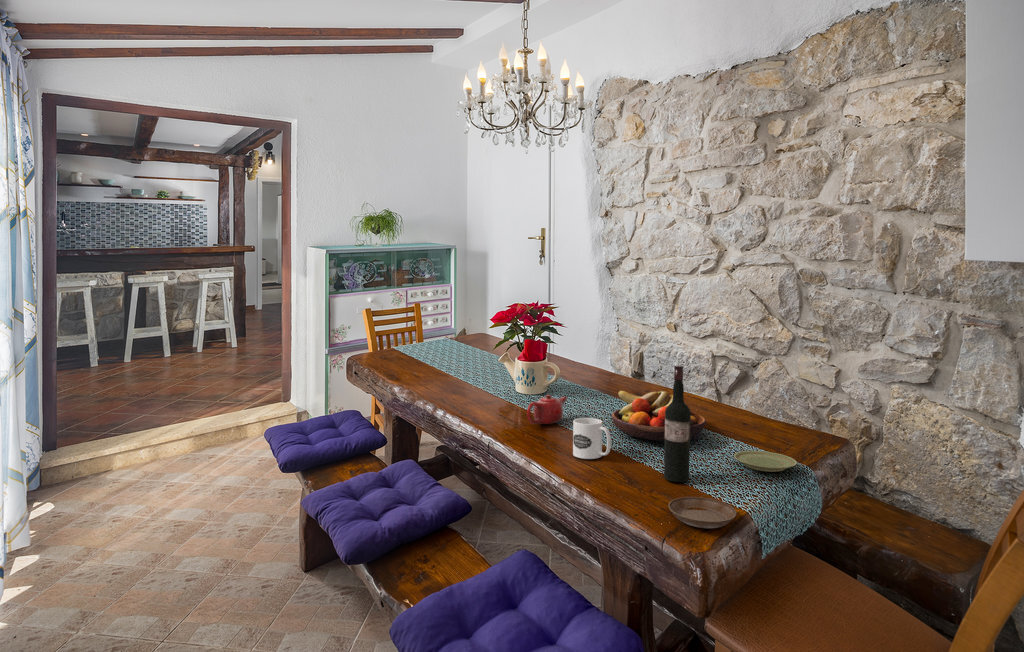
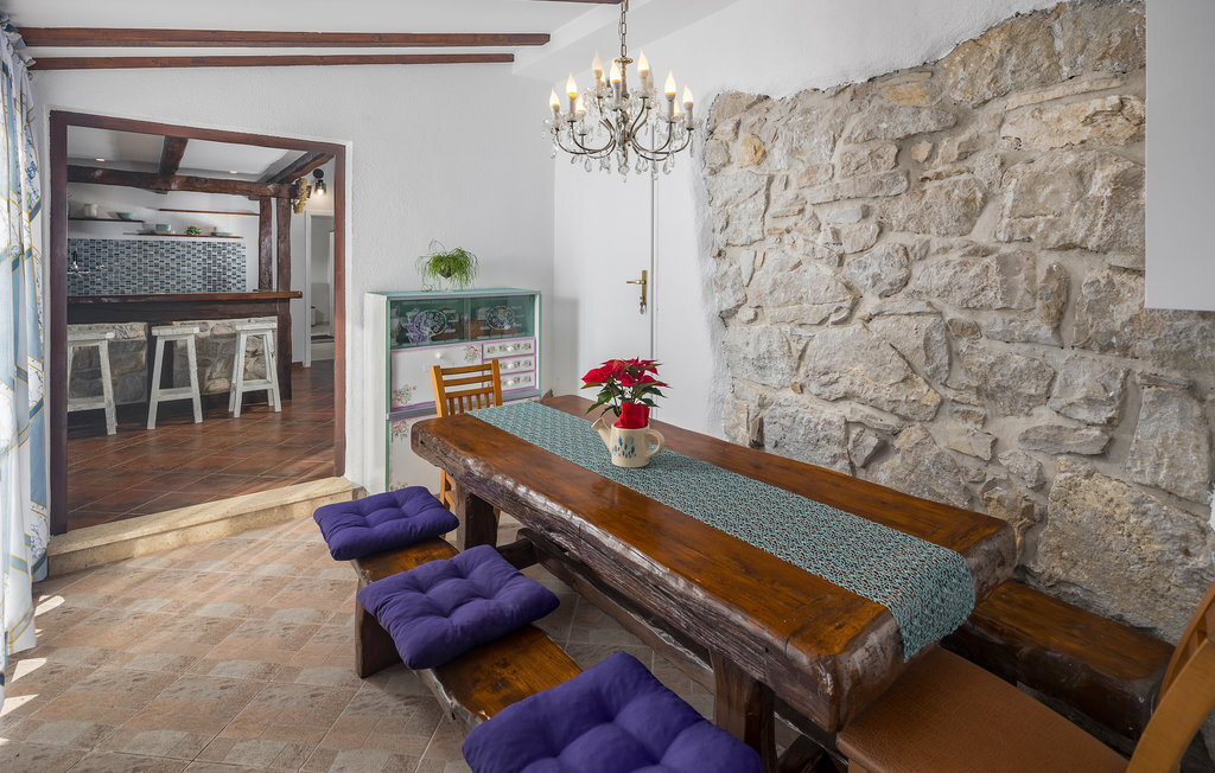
- plate (764, 462)
- fruit bowl (656, 412)
- teapot (547, 408)
- mug (592, 439)
- wine bottle (677, 422)
- saucer (701, 513)
